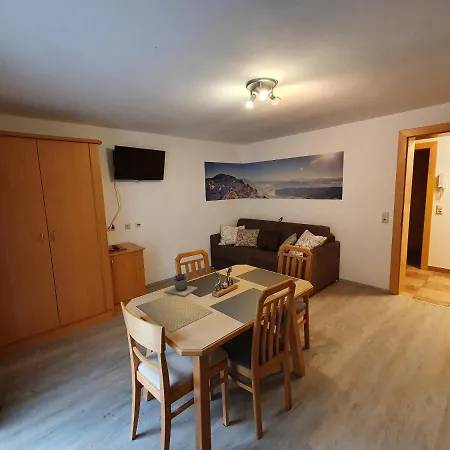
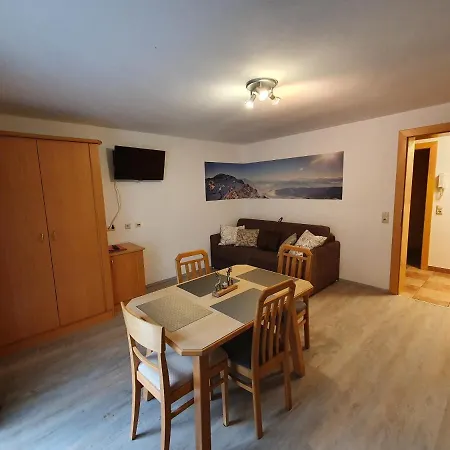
- succulent plant (181, 281)
